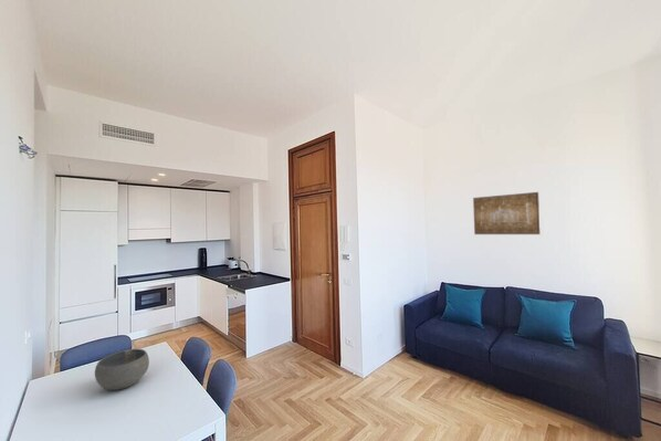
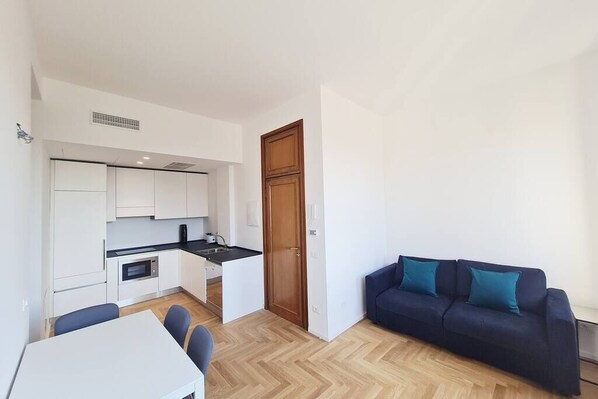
- bowl (123, 370)
- wall art (504, 214)
